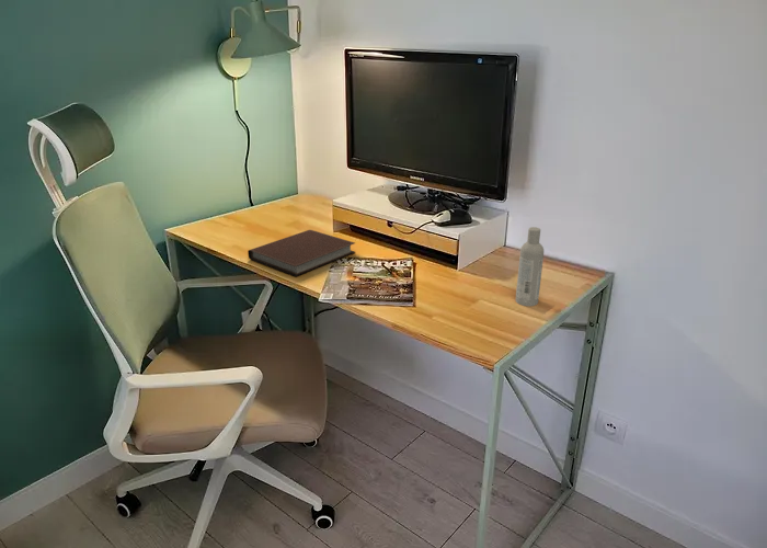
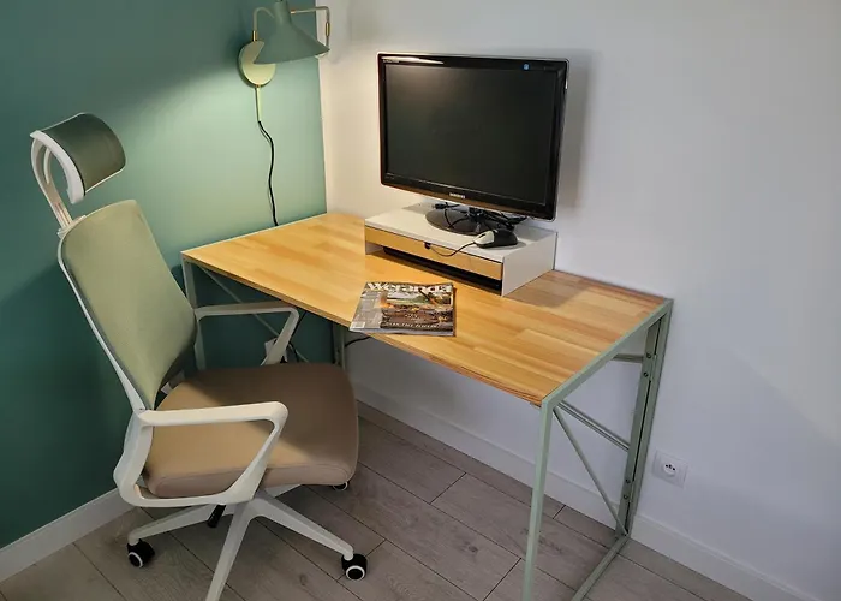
- bottle (530, 266)
- notebook (302, 250)
